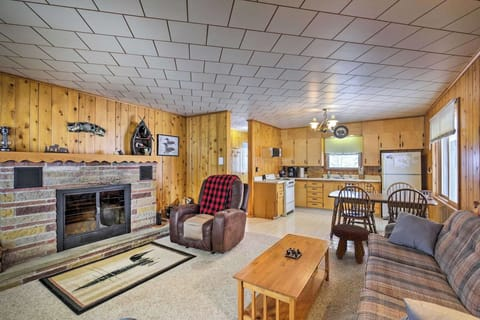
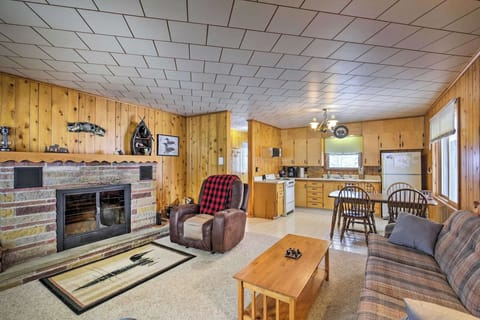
- footstool (350, 240)
